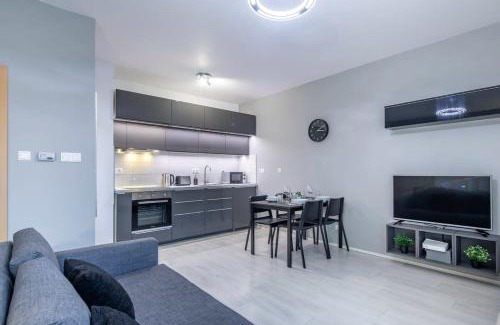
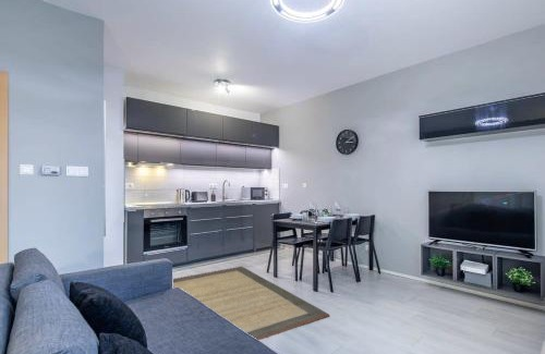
+ rug (229, 296)
